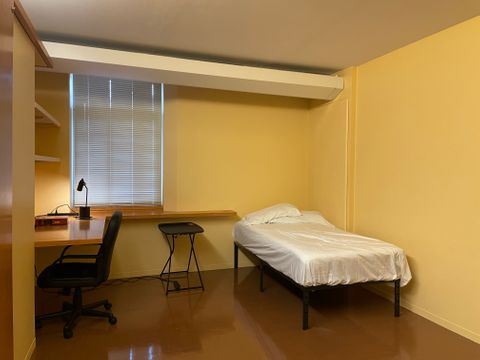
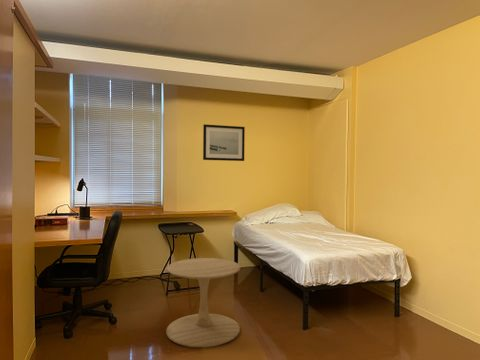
+ side table (203, 298)
+ wall art (224, 143)
